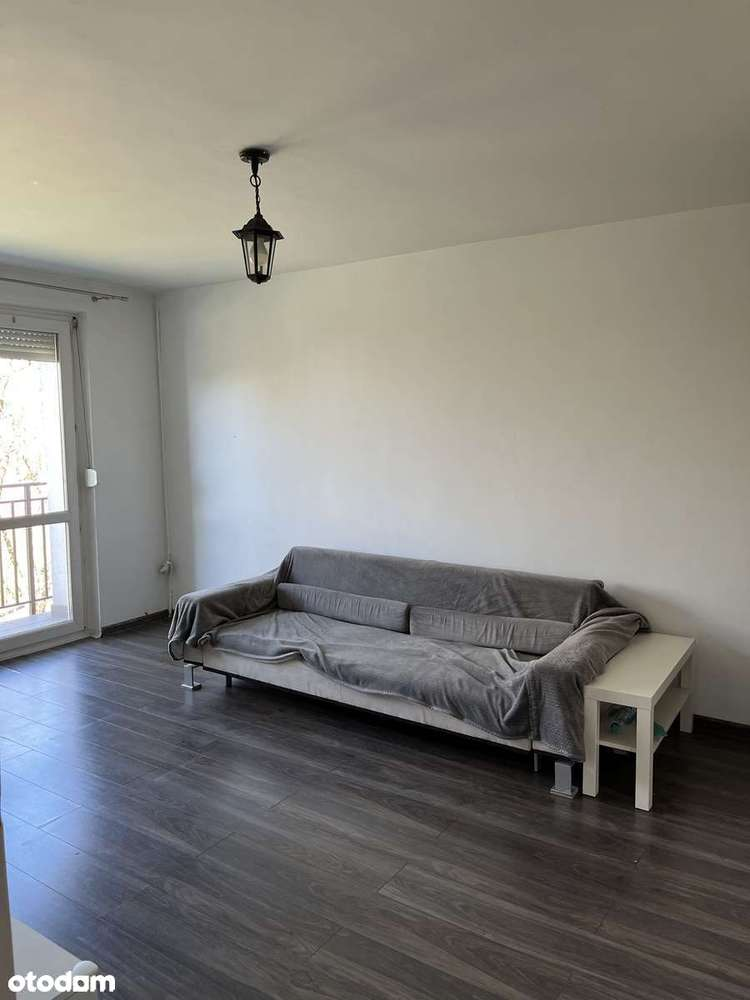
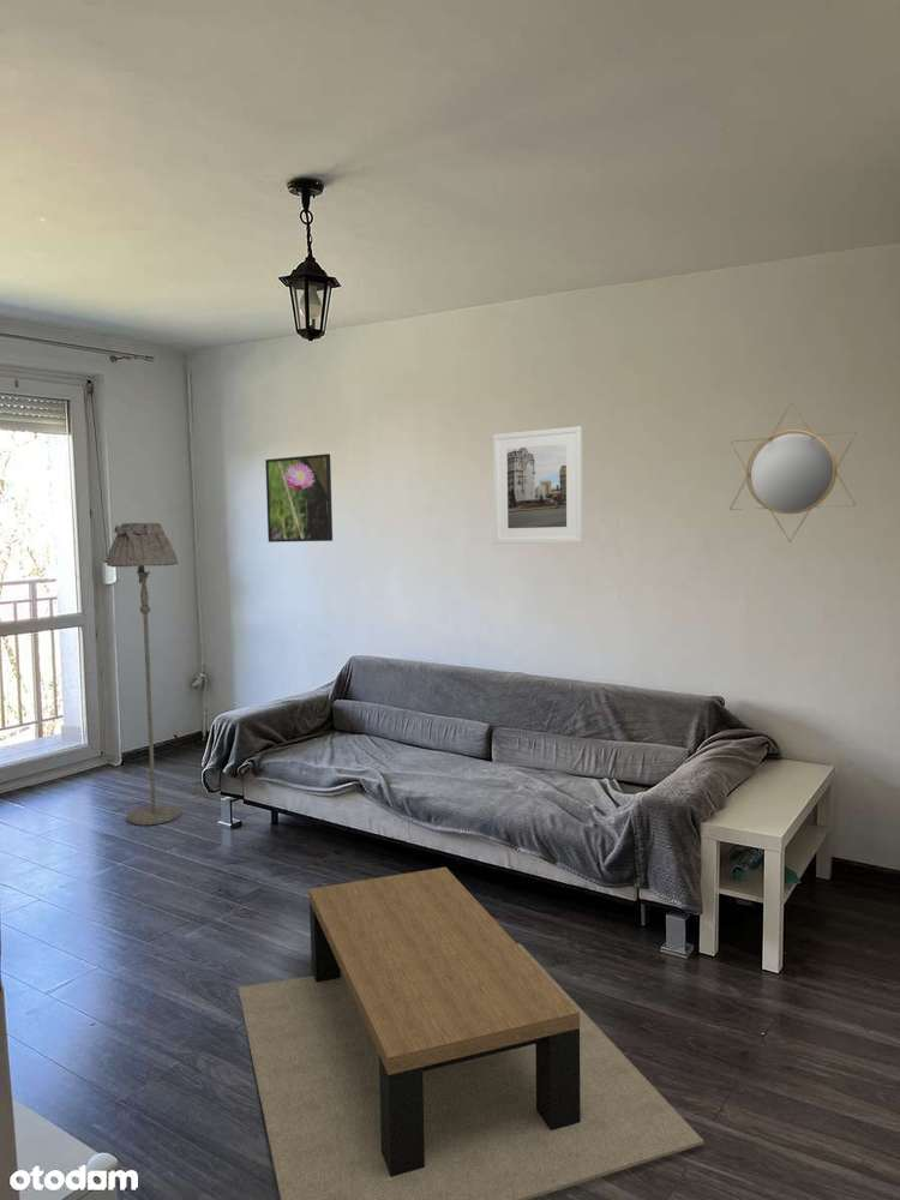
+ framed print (536, 487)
+ home mirror (790, 472)
+ floor lamp (148, 671)
+ coffee table (424, 989)
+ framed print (298, 499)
